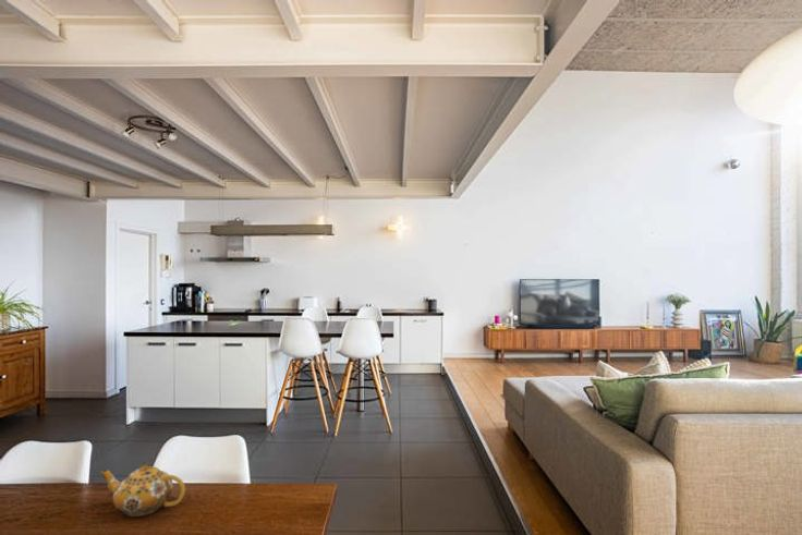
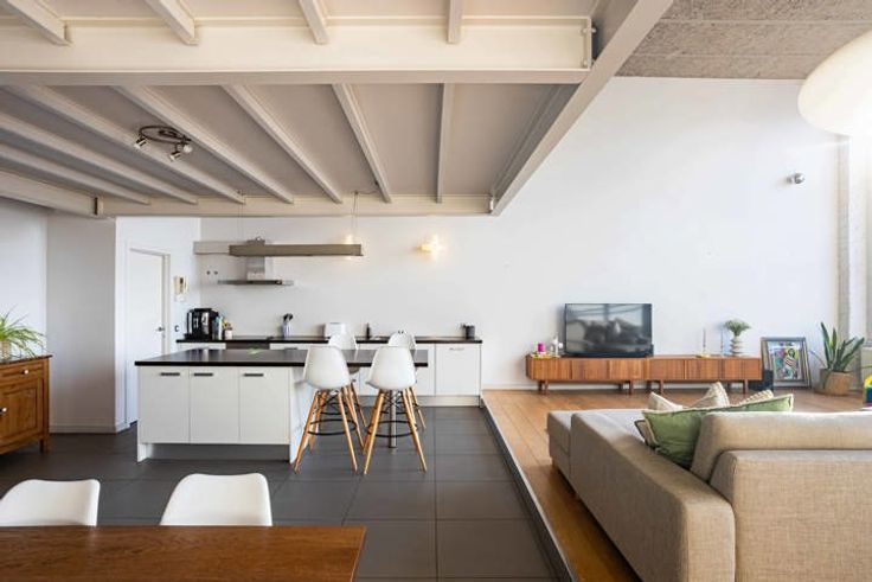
- teapot (143, 485)
